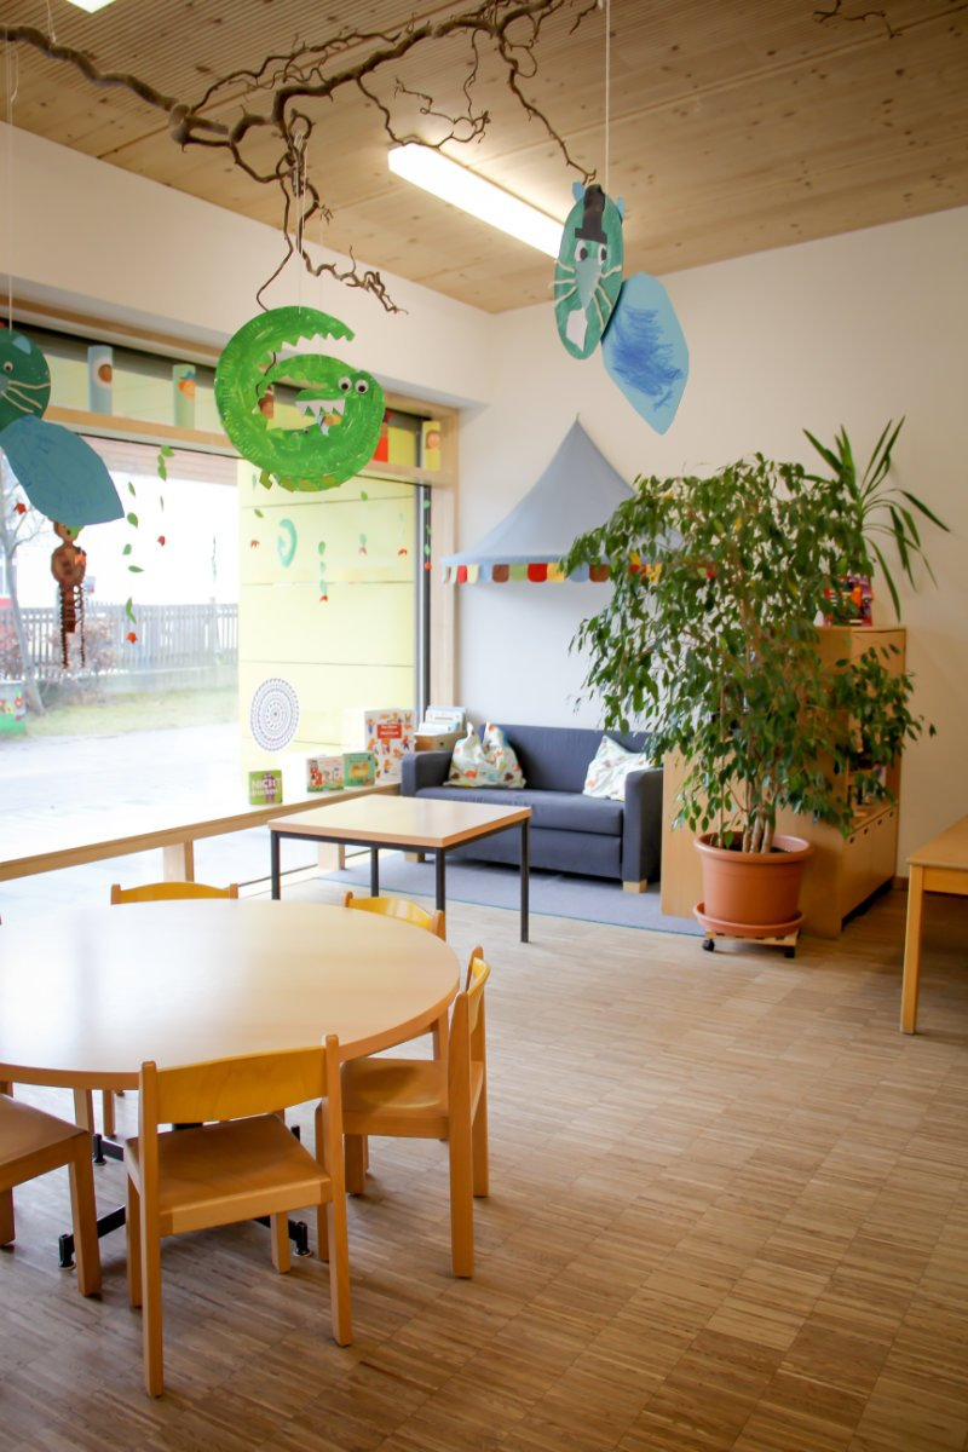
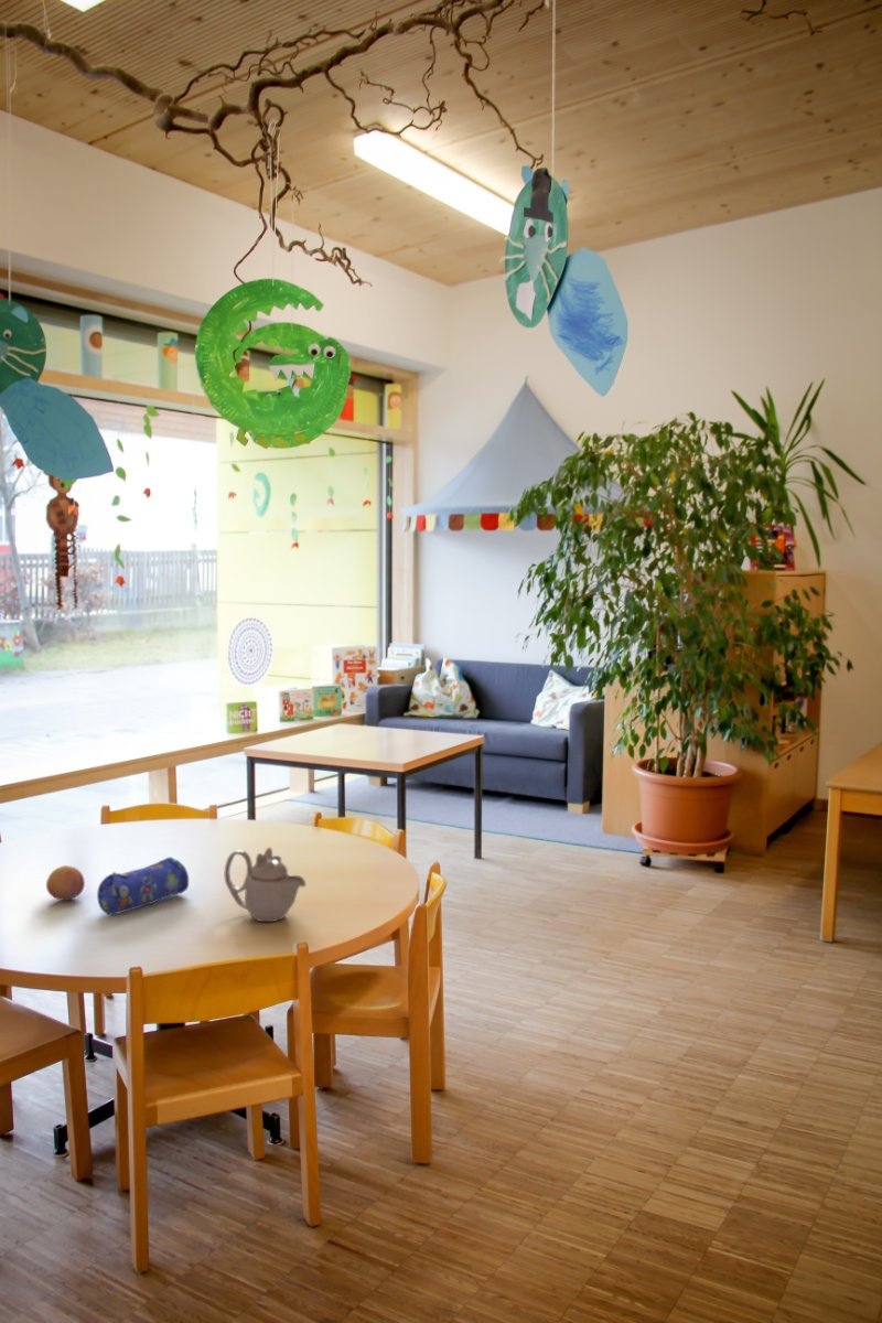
+ fruit (66, 882)
+ pencil case (143, 884)
+ teapot (265, 883)
